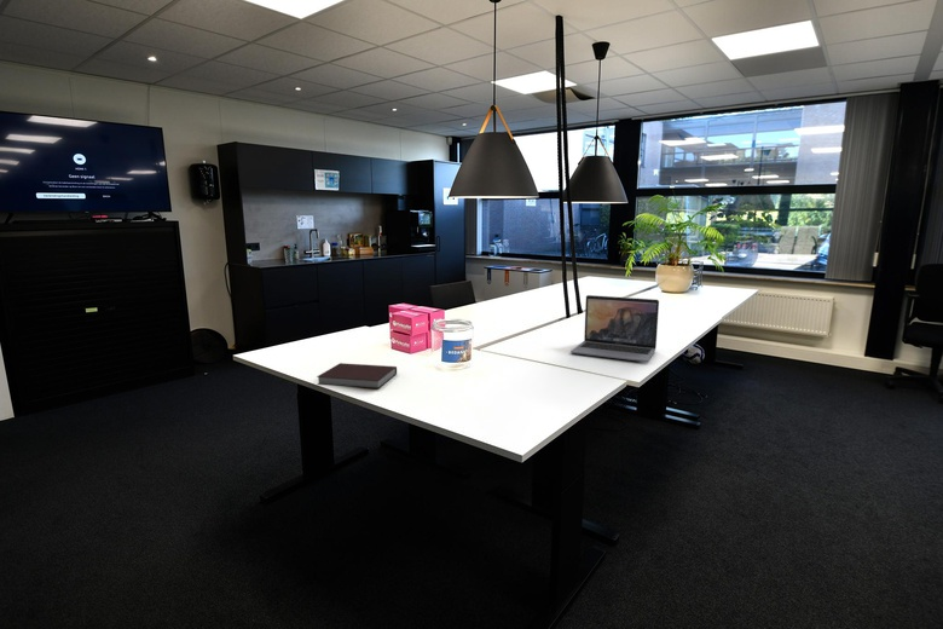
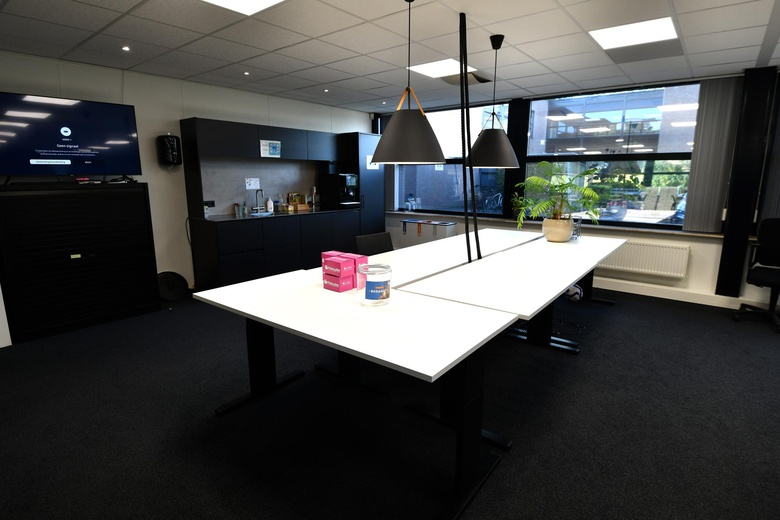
- notebook (358, 375)
- laptop (614, 327)
